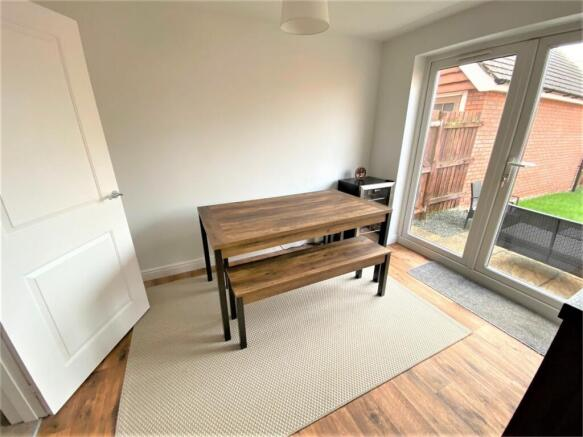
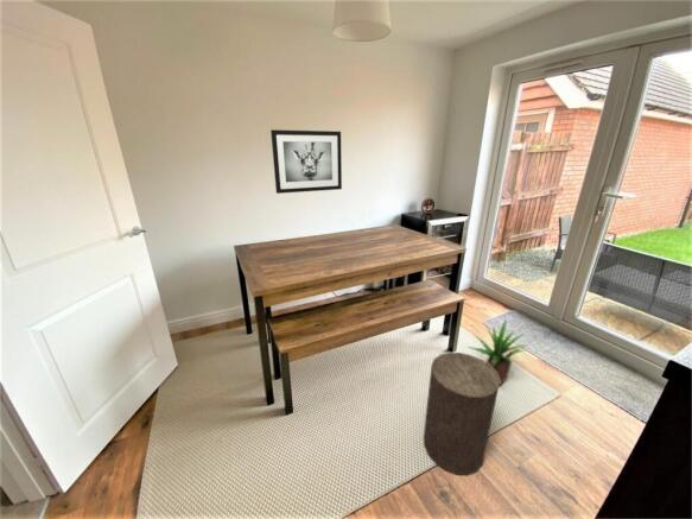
+ stool (458, 411)
+ wall art (309, 162)
+ potted plant (494, 355)
